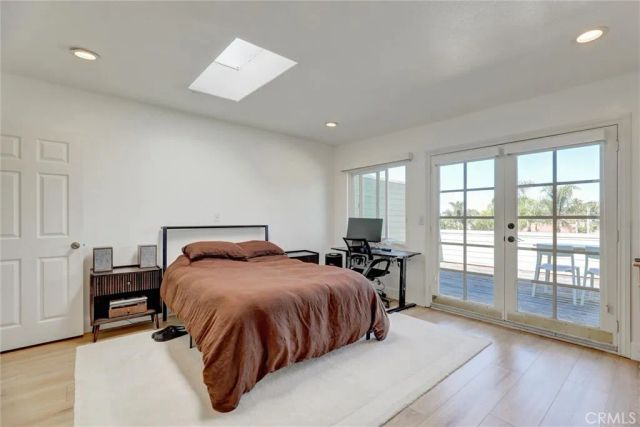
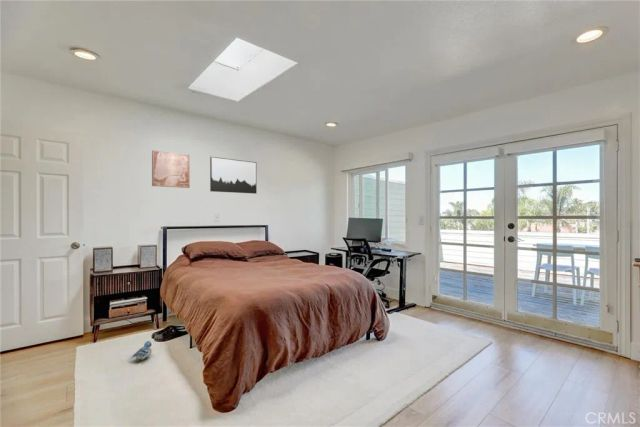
+ plush toy (143, 351)
+ wall art (234, 176)
+ wall art (171, 169)
